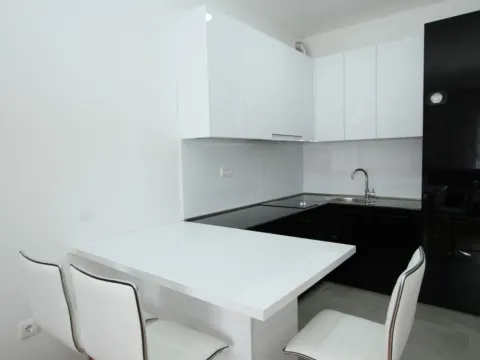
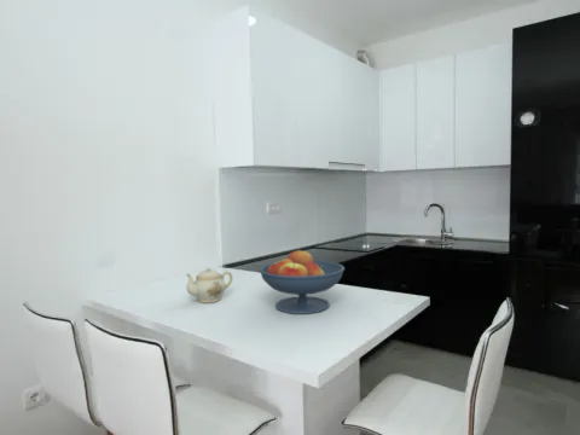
+ fruit bowl (301, 279)
+ teapot (209, 283)
